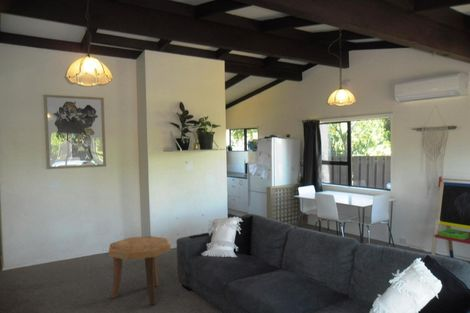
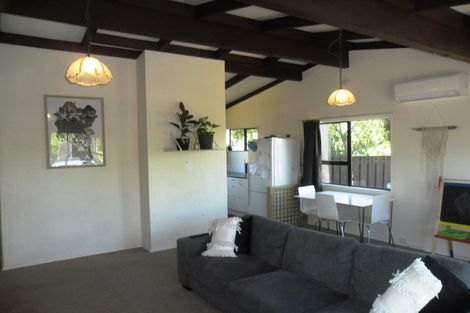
- side table (145, 266)
